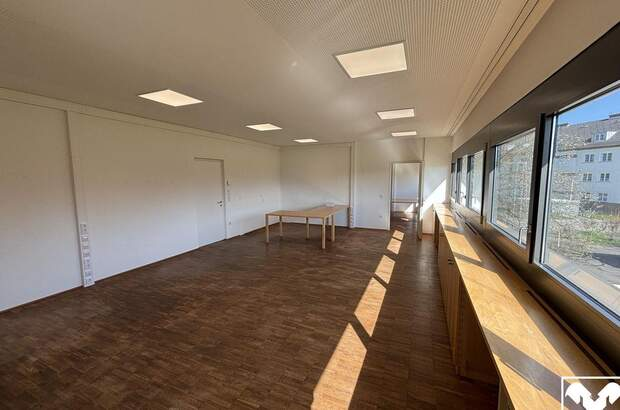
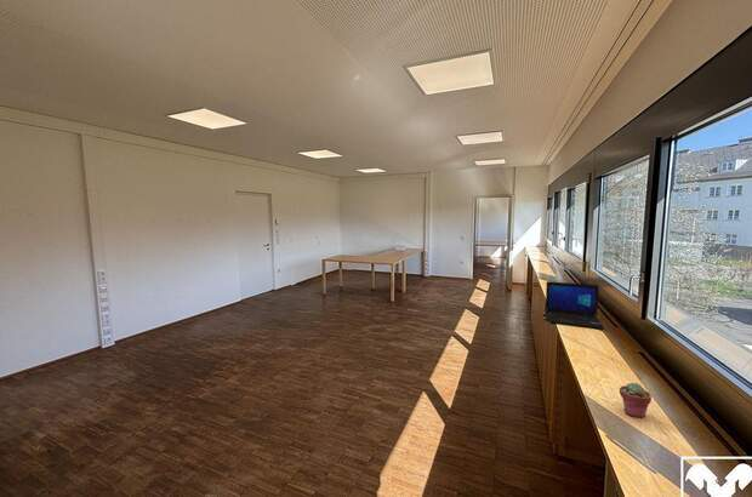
+ laptop (572, 303)
+ potted succulent (634, 398)
